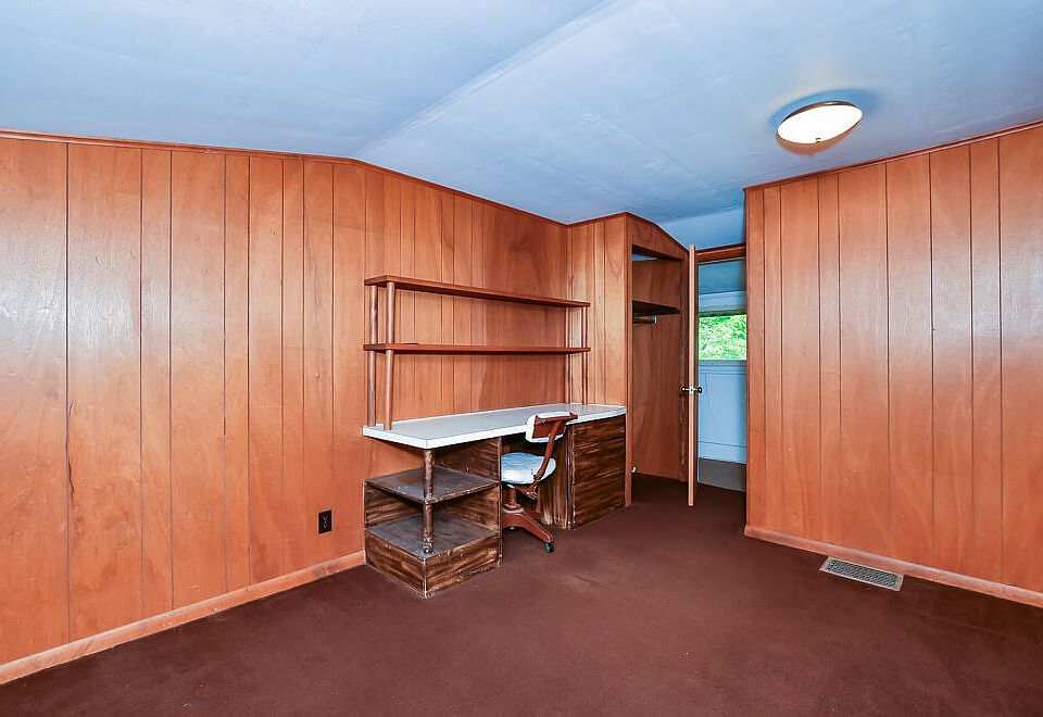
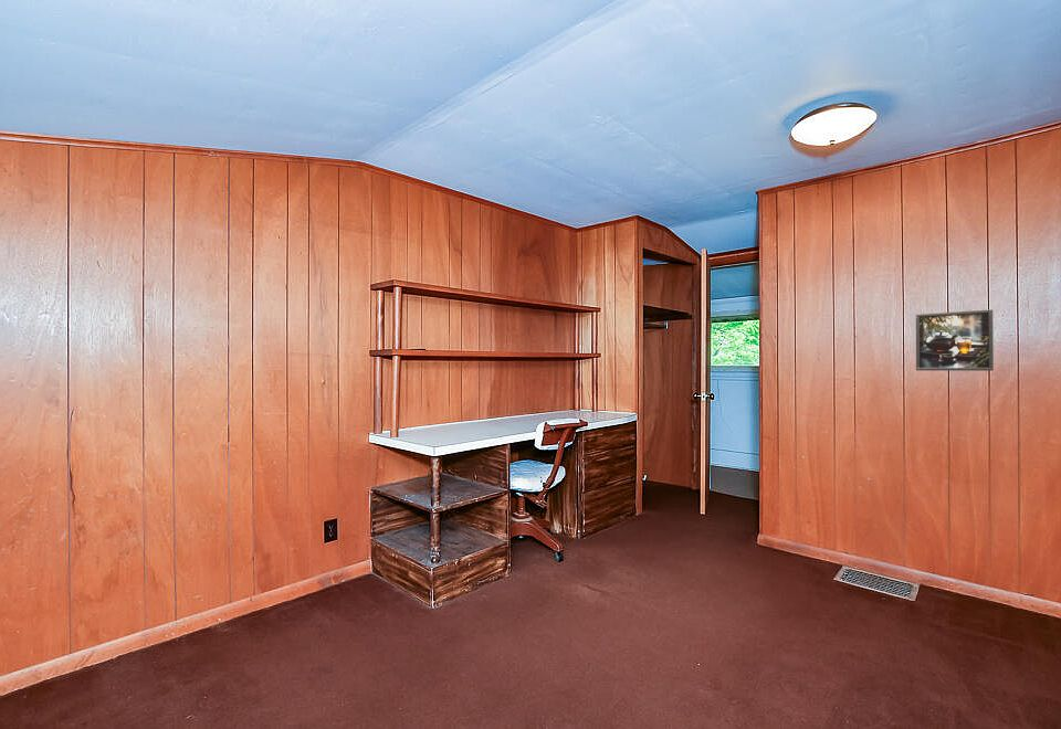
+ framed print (953, 341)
